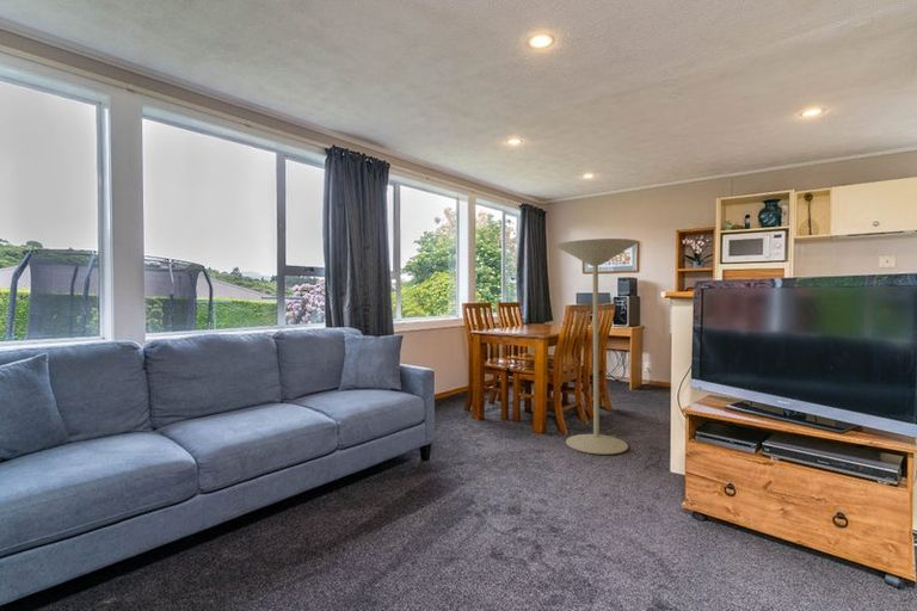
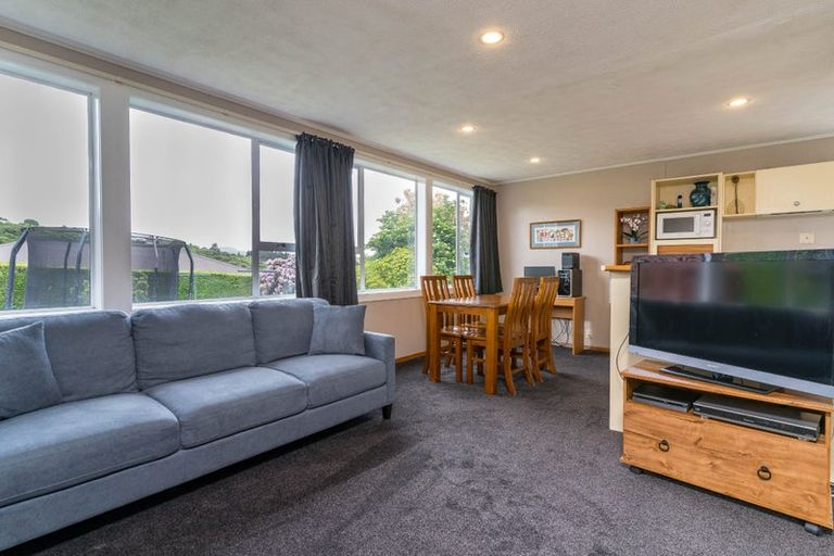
- candle holder (596, 342)
